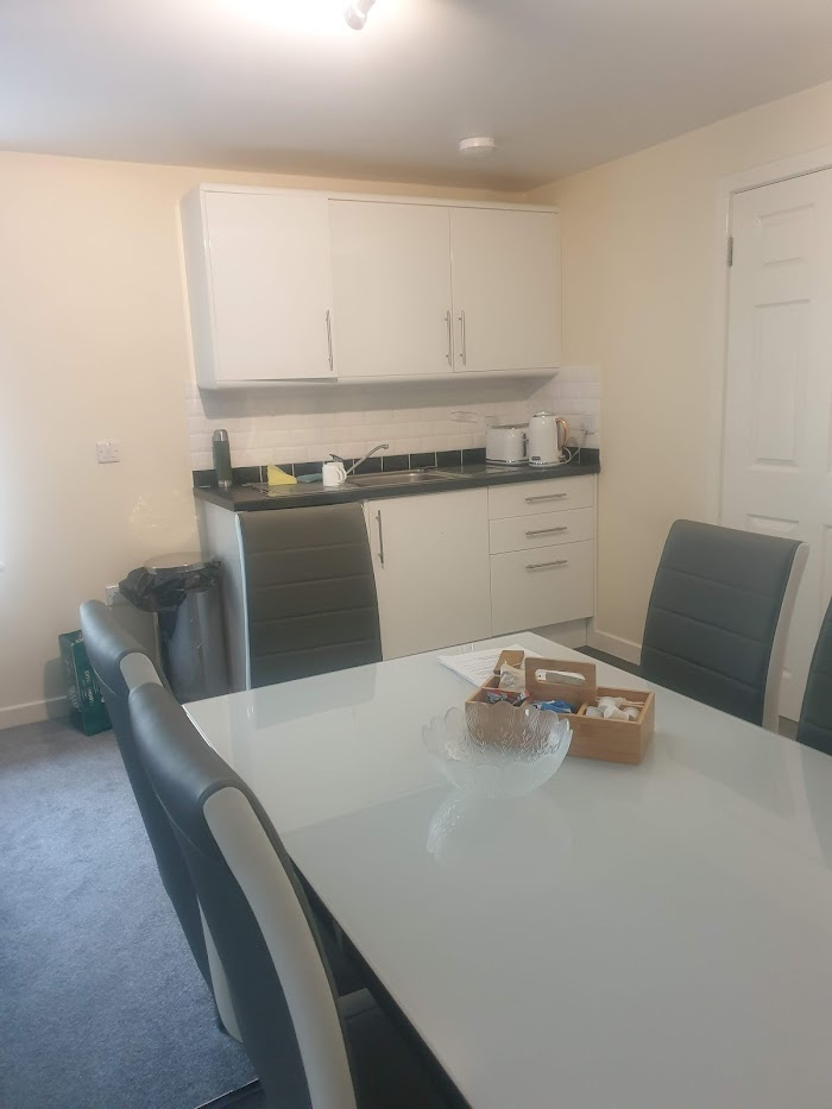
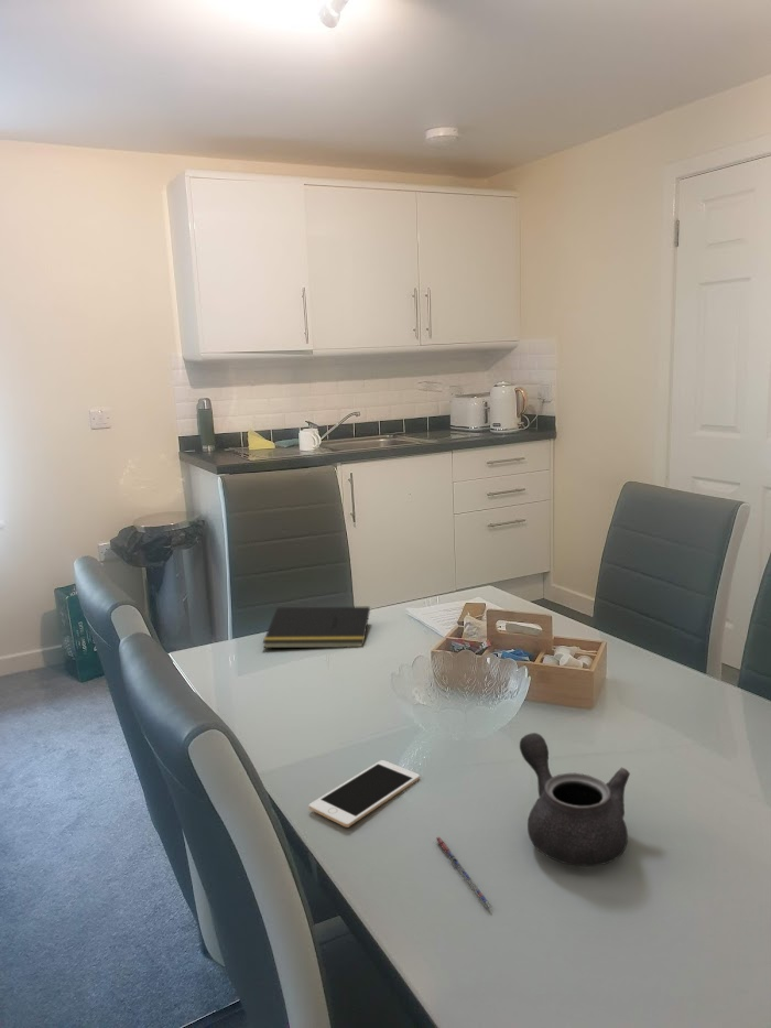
+ cell phone (366, 791)
+ pen (461, 869)
+ notepad (317, 626)
+ teapot (567, 792)
